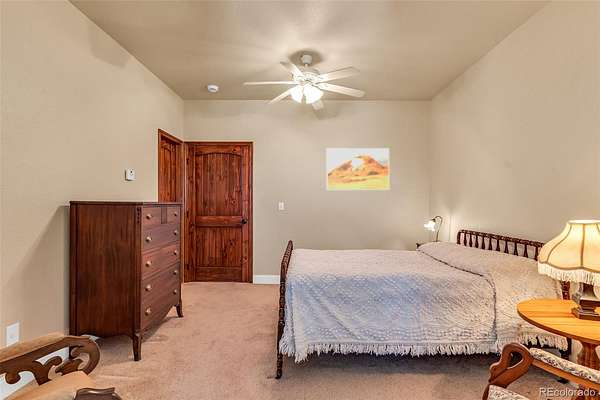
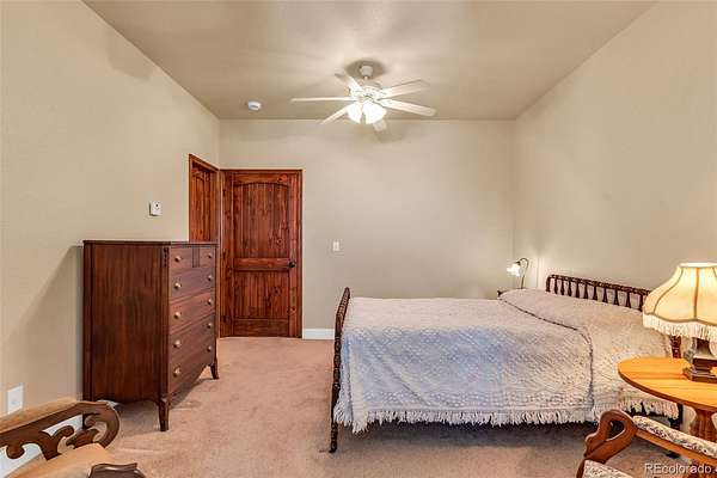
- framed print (357, 169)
